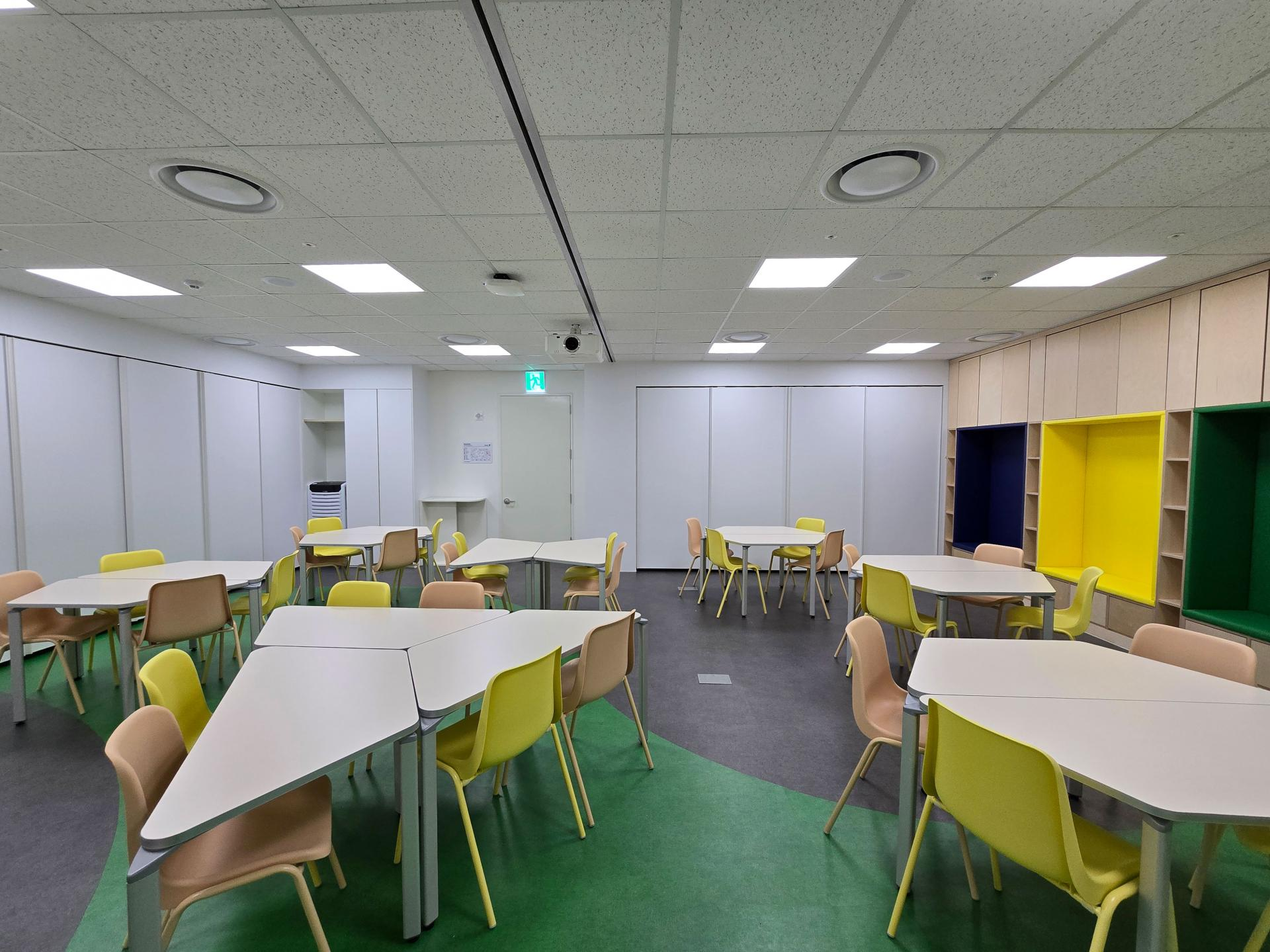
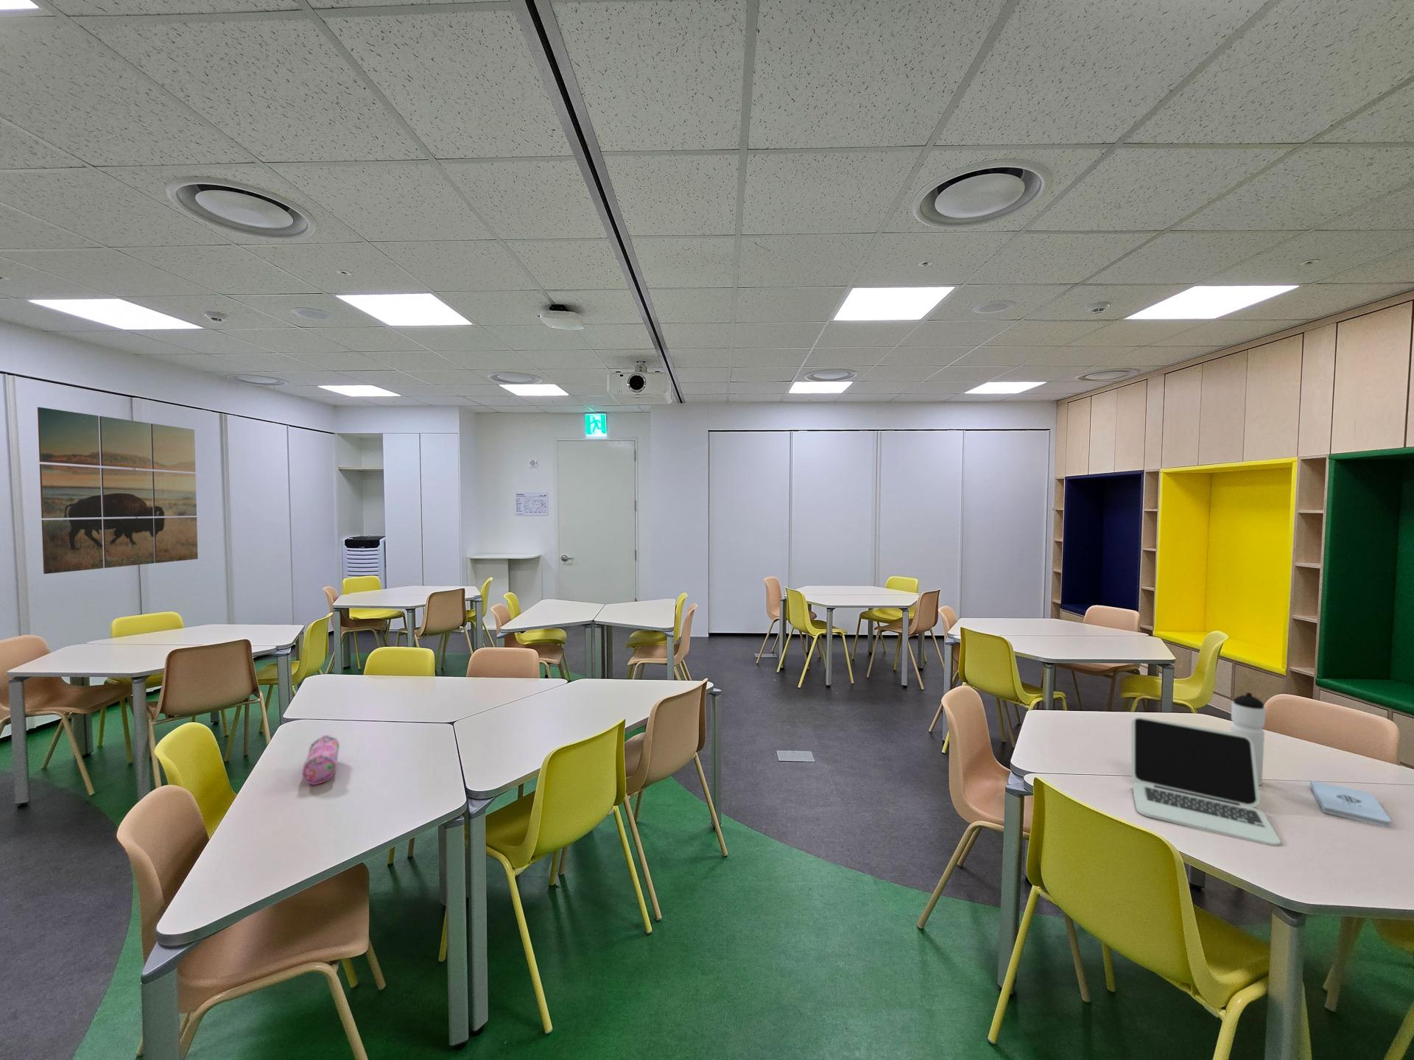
+ pencil case (322, 758)
+ wall art (127, 493)
+ laptop (1197, 774)
+ water bottle (1247, 736)
+ notepad (1347, 802)
